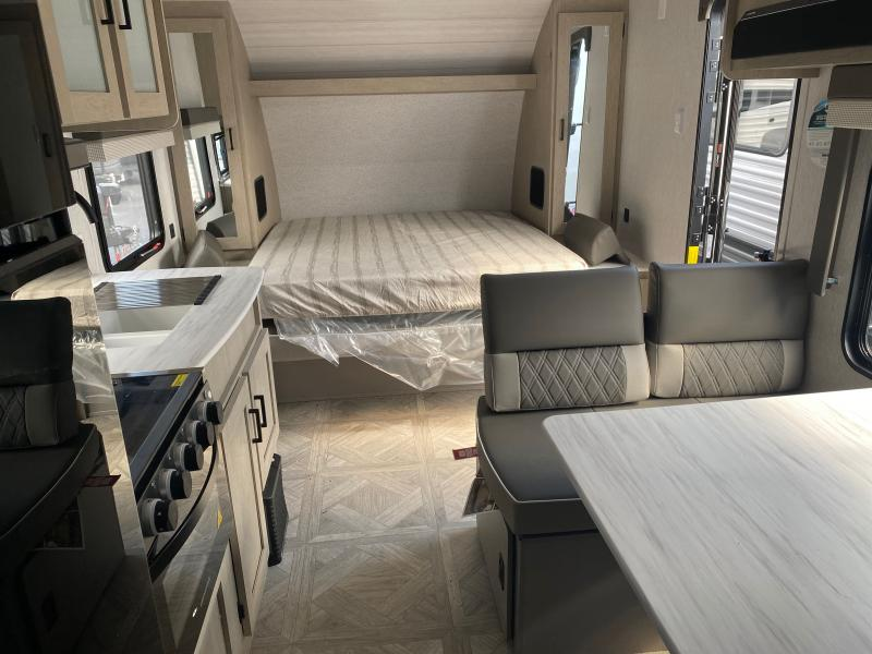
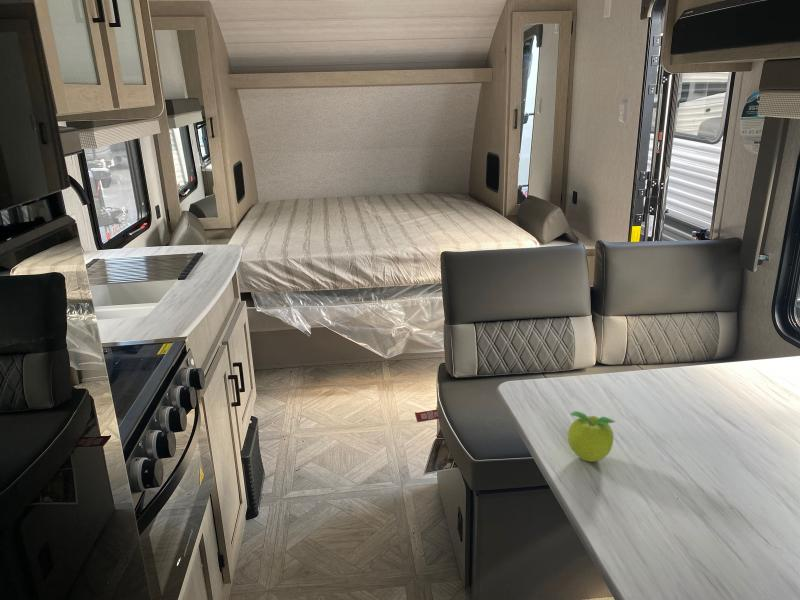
+ fruit (590, 437)
